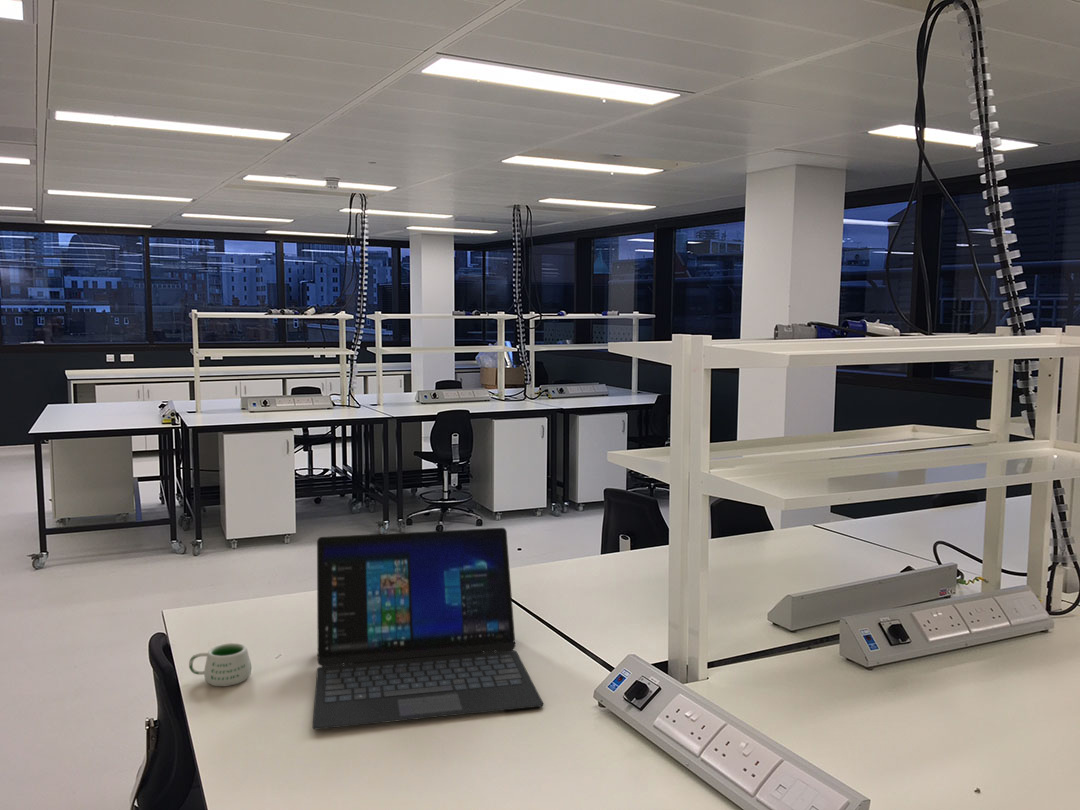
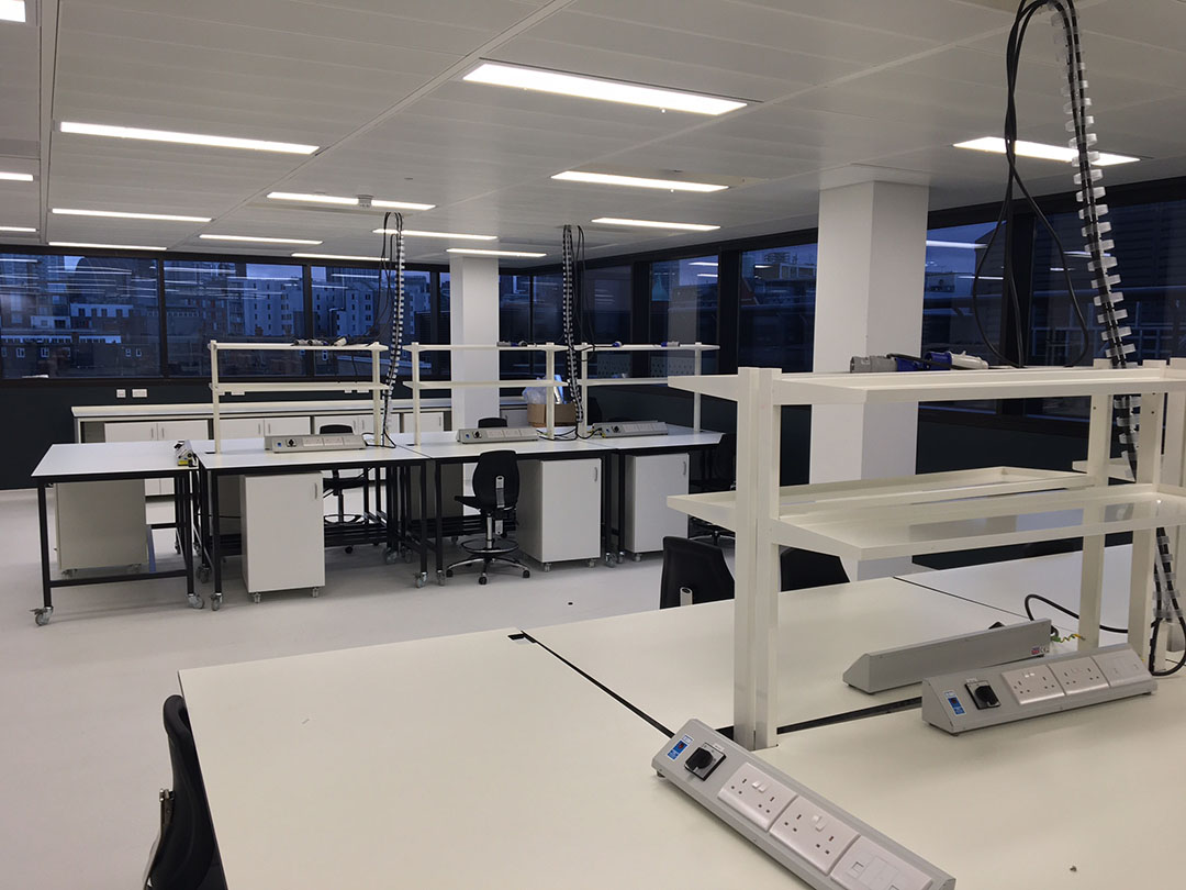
- mug (219, 664)
- laptop (422, 615)
